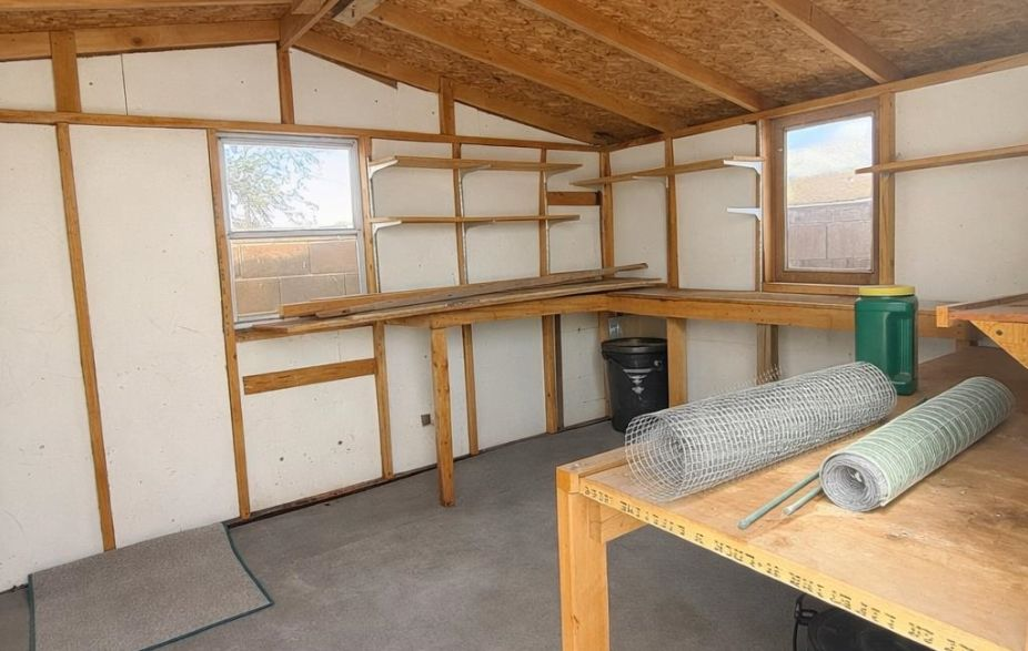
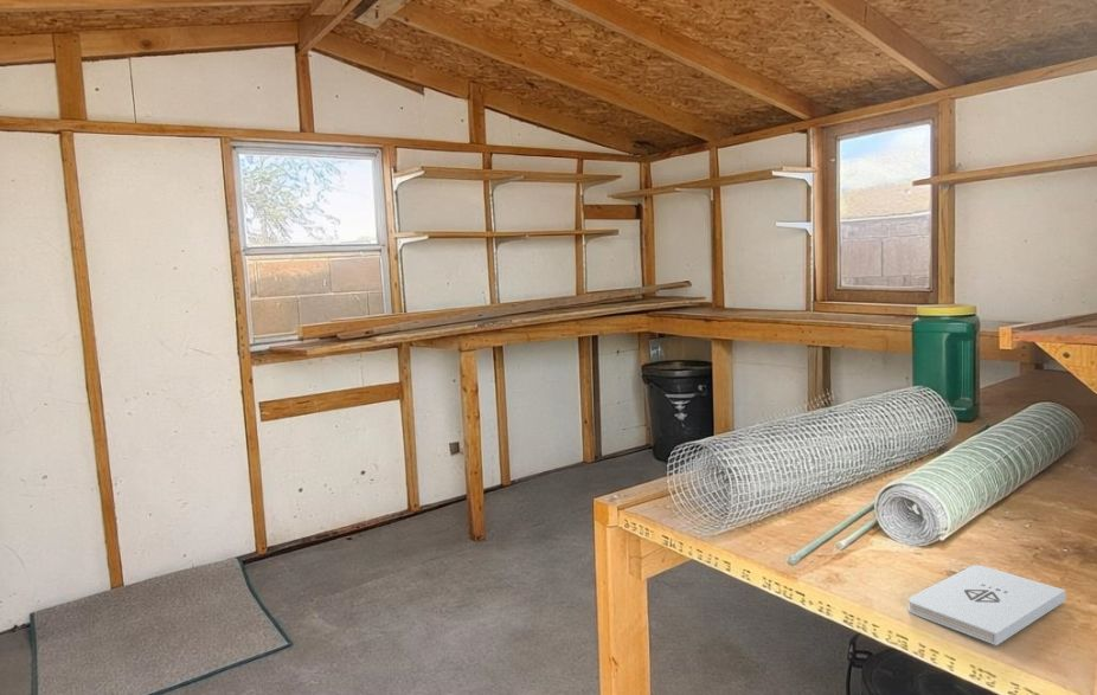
+ notepad (984, 600)
